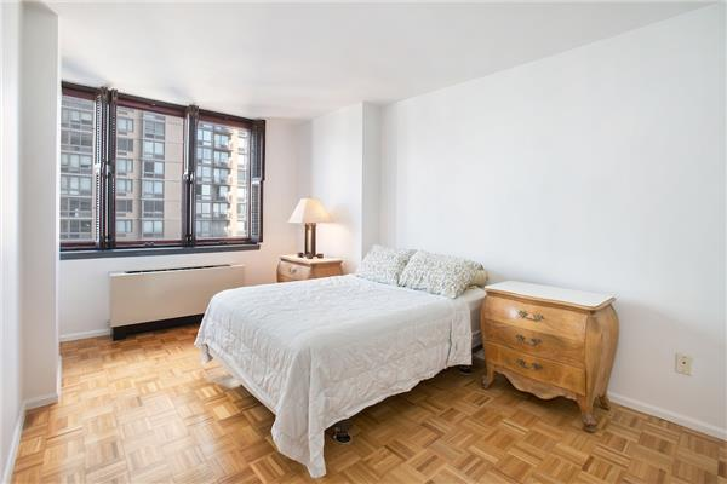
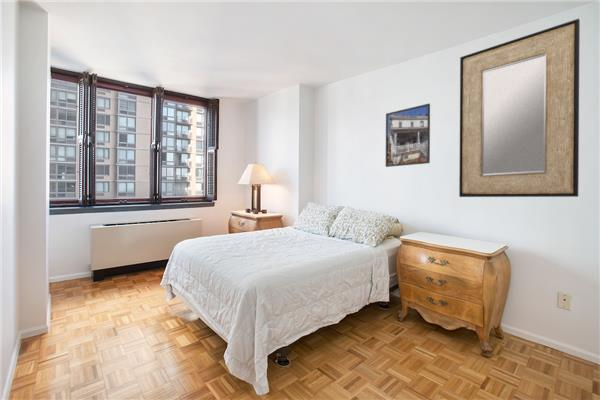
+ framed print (406, 137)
+ home mirror (512, 118)
